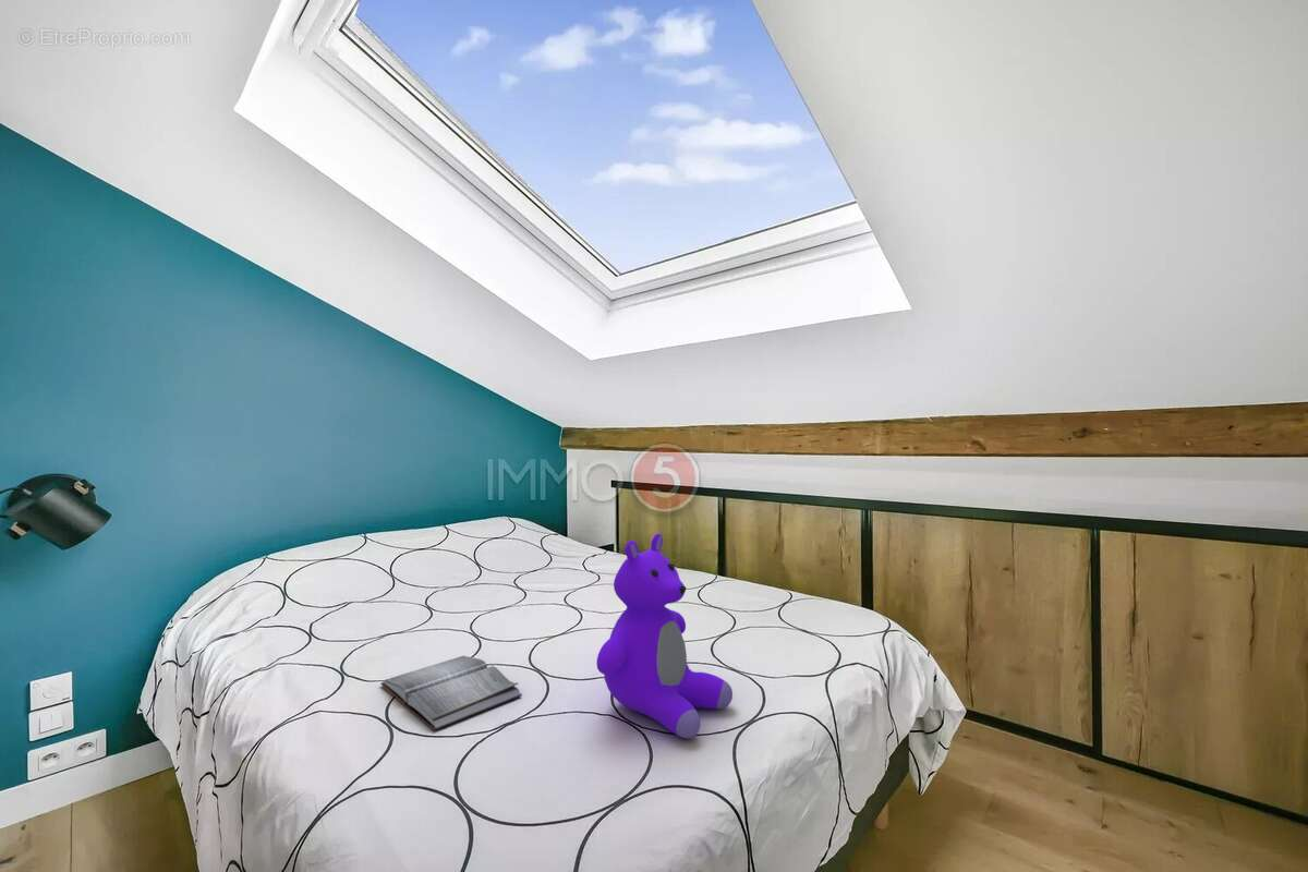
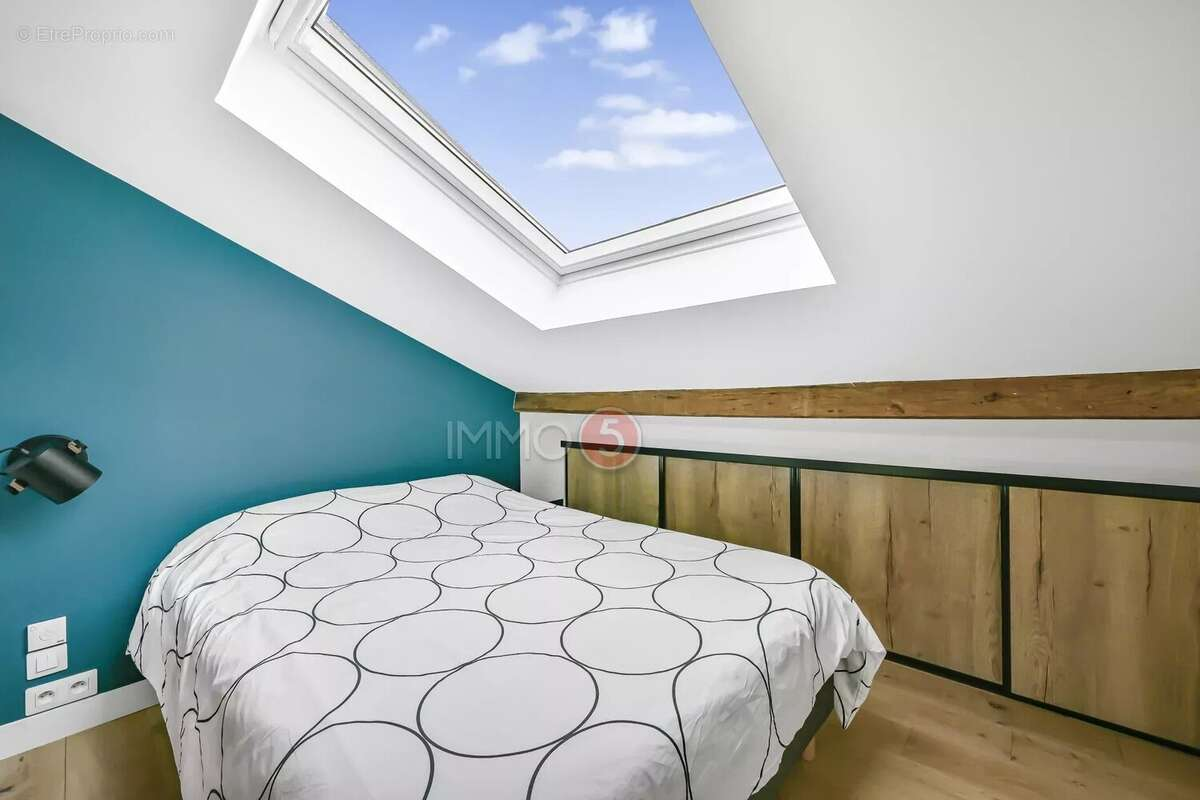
- hardback book (449, 682)
- stuffed bear (666, 625)
